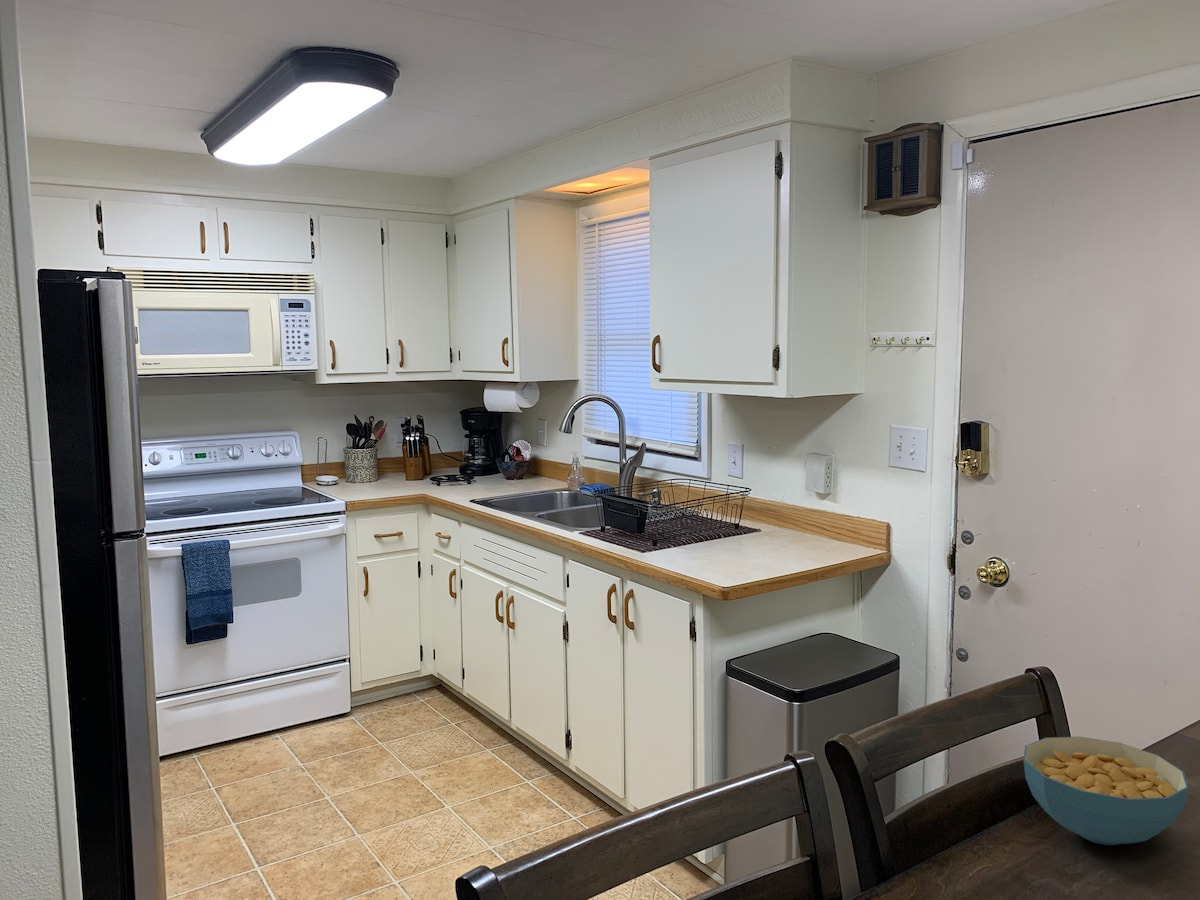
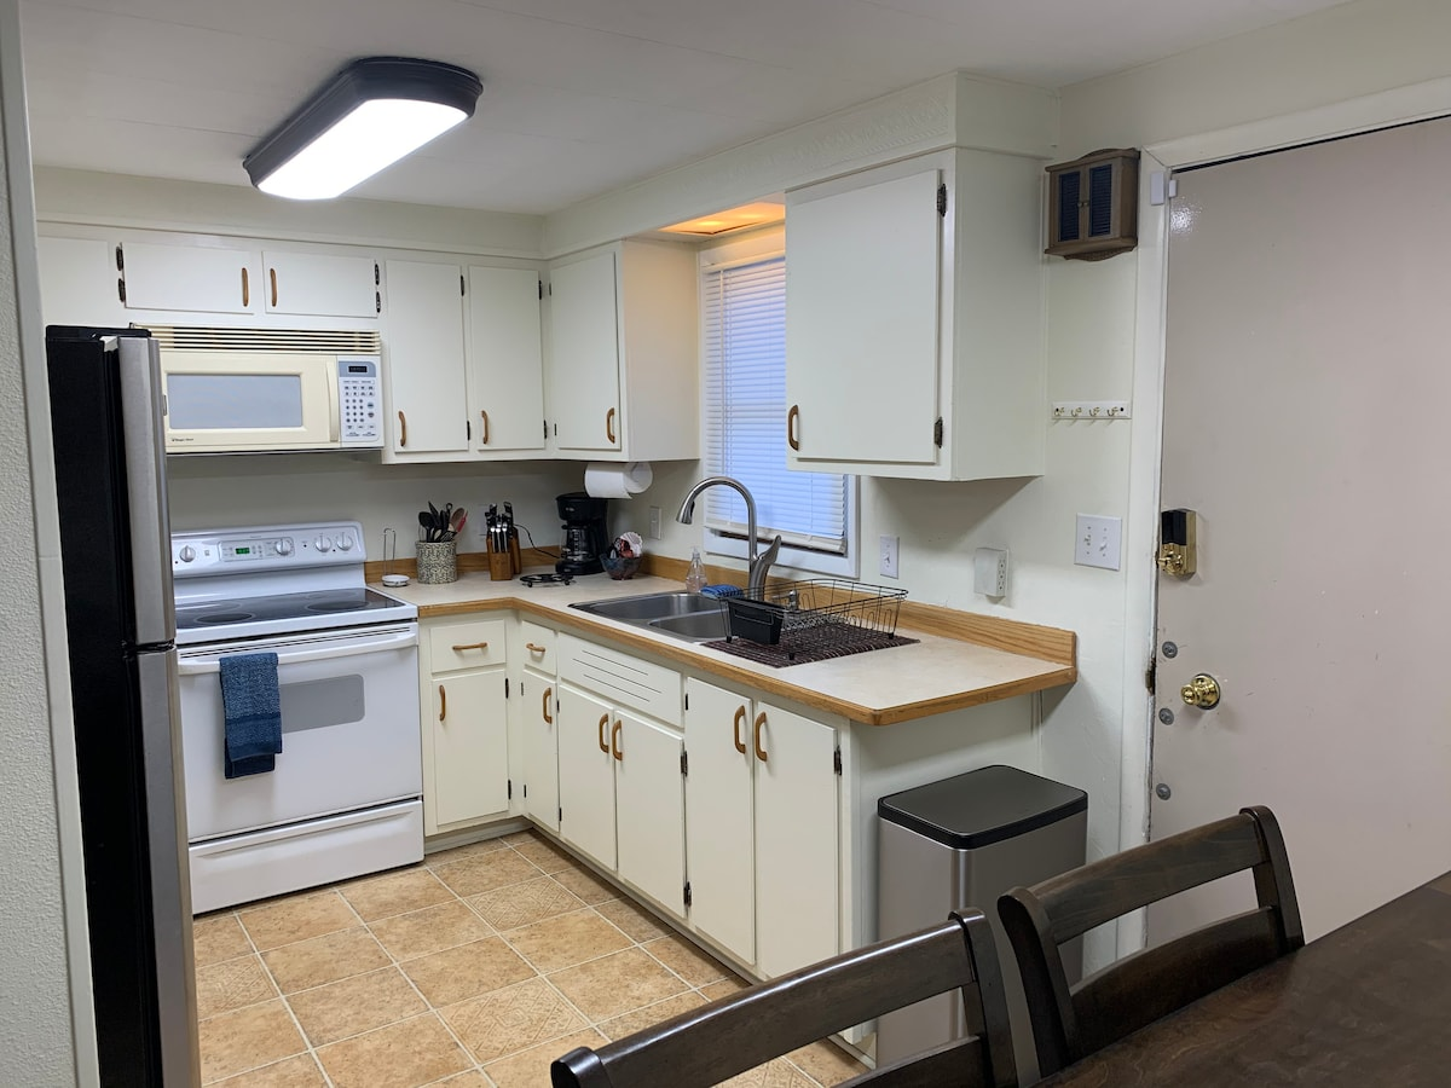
- cereal bowl (1100, 799)
